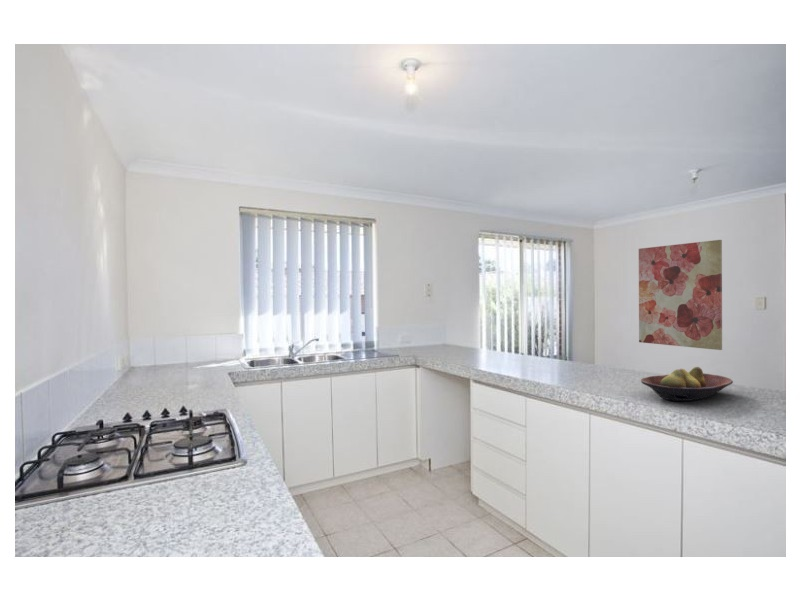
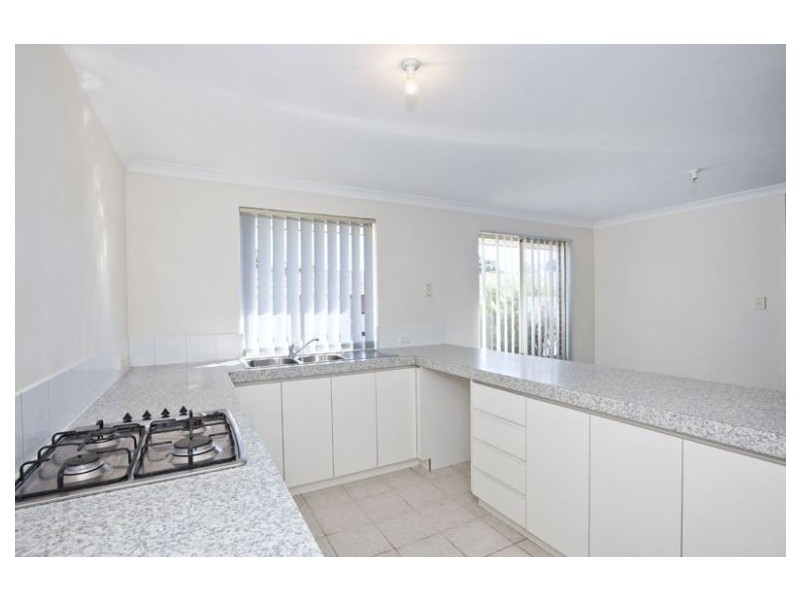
- fruit bowl (686, 381)
- wall art (677, 295)
